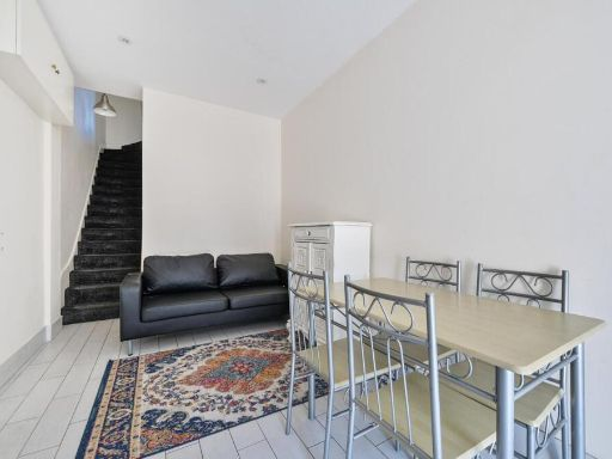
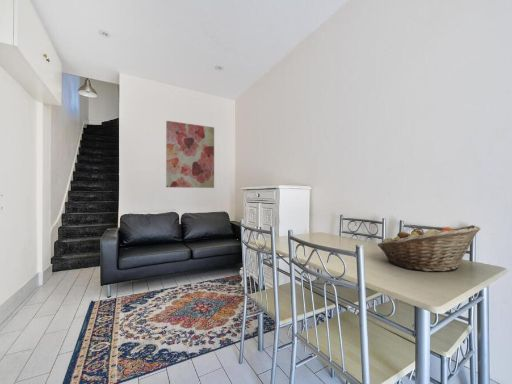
+ fruit basket (426, 243)
+ wall art (191, 156)
